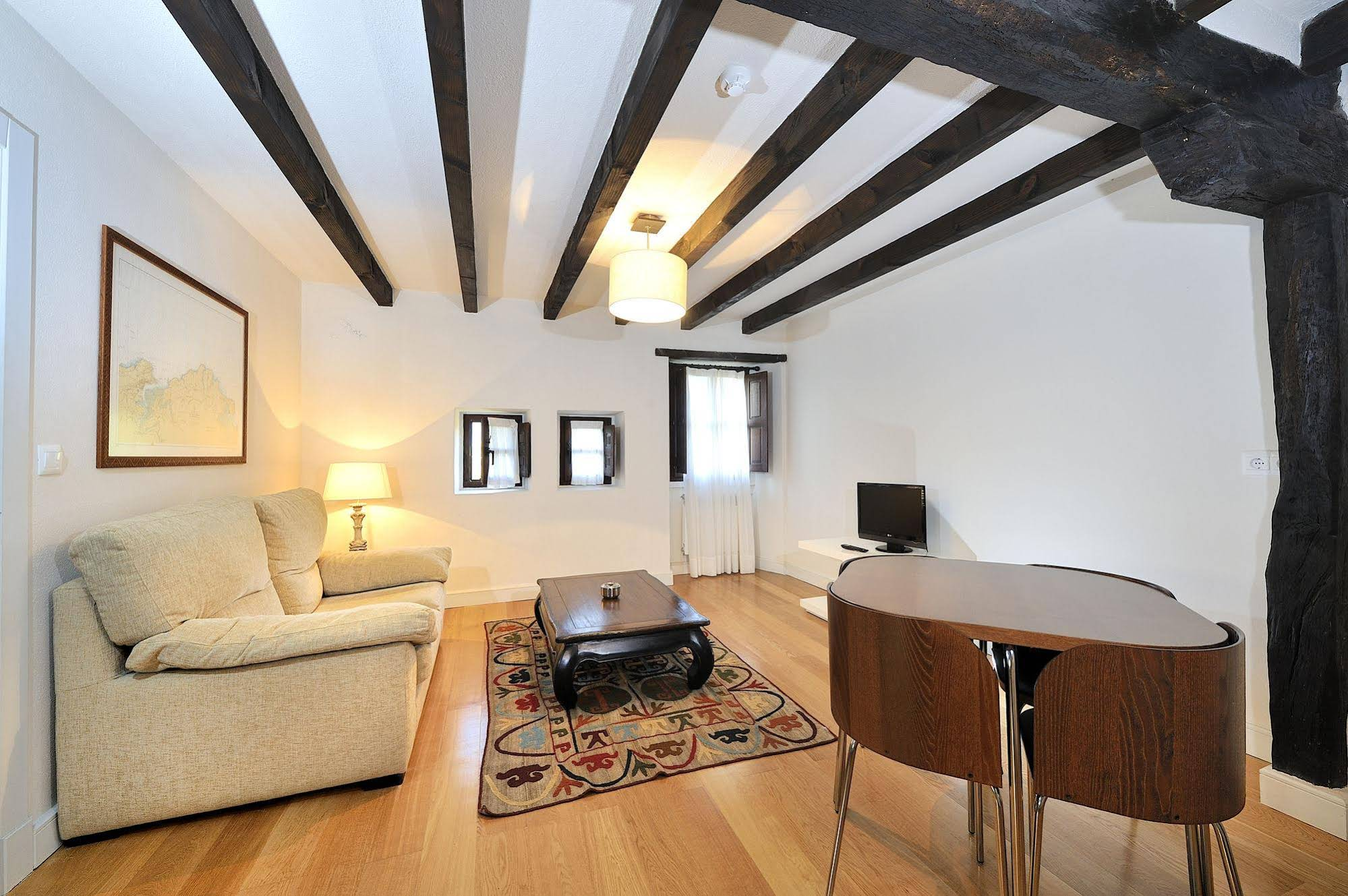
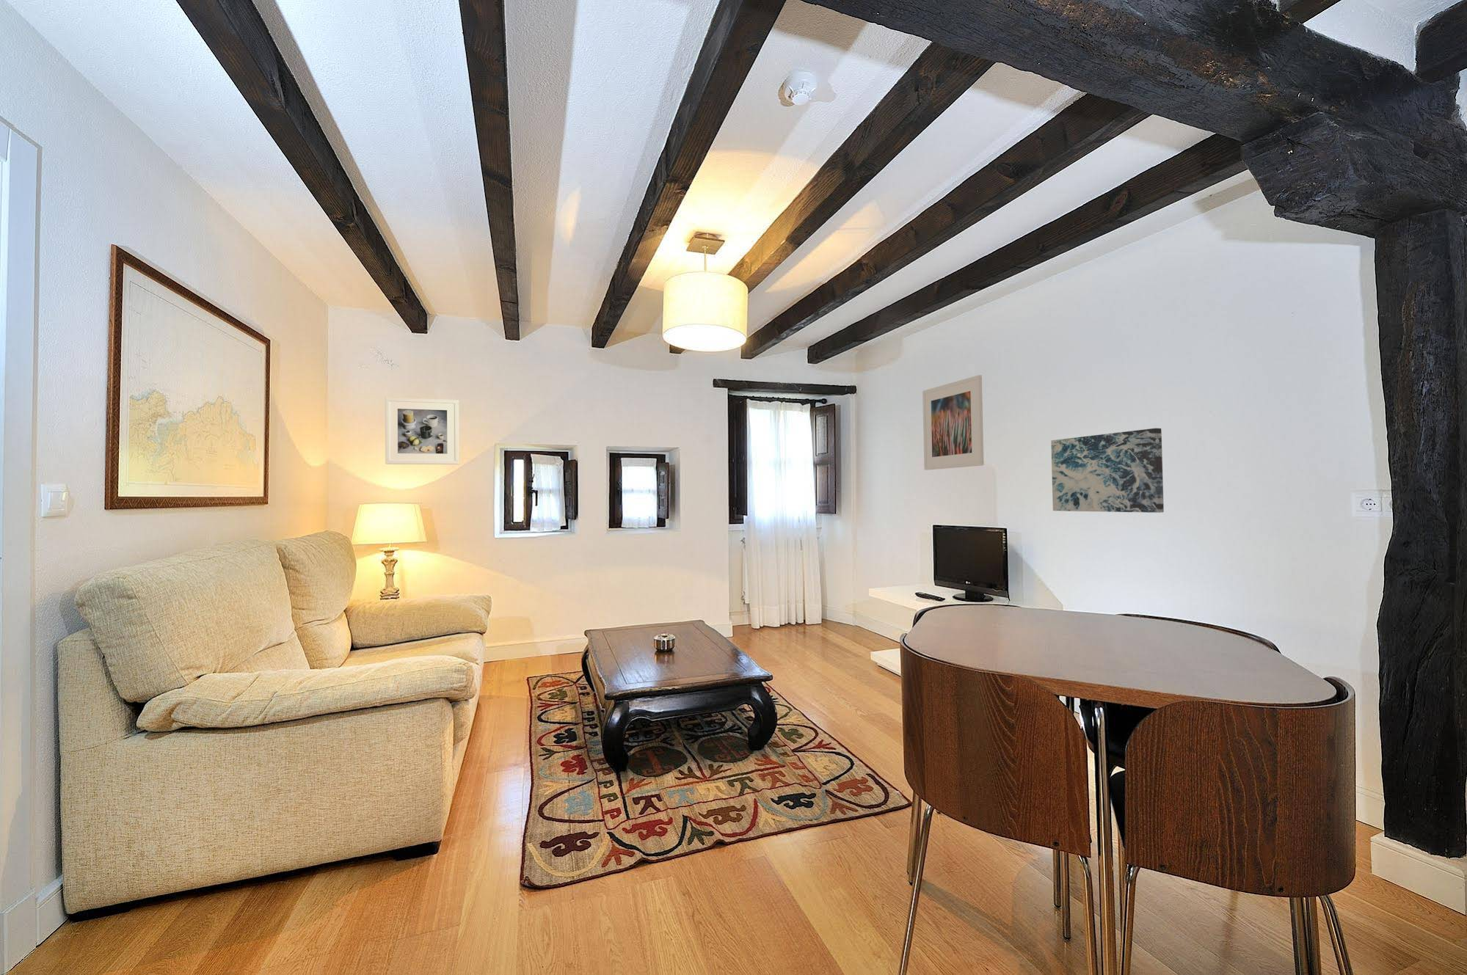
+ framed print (422, 431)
+ wall art (1102, 472)
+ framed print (951, 425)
